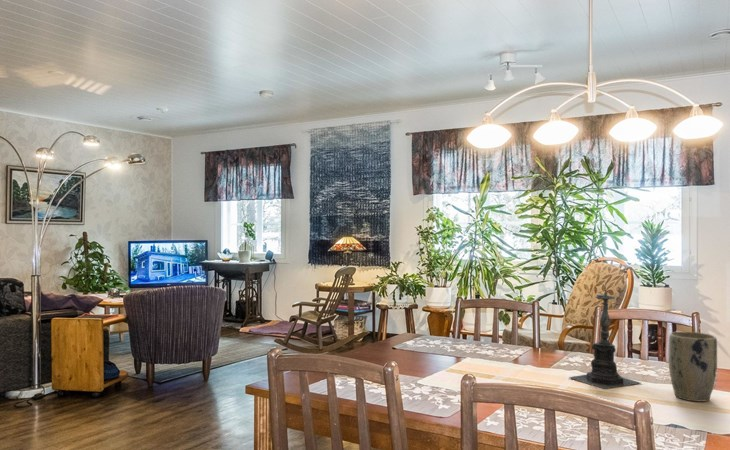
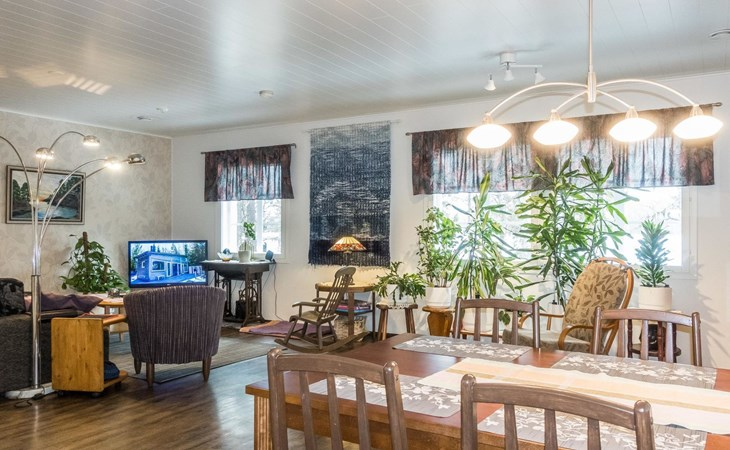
- candle holder (604, 331)
- plant pot (692, 366)
